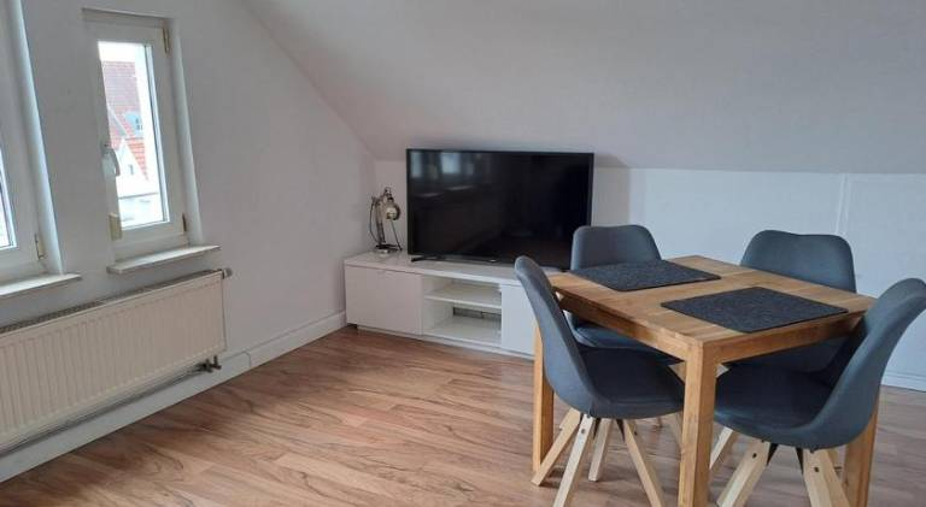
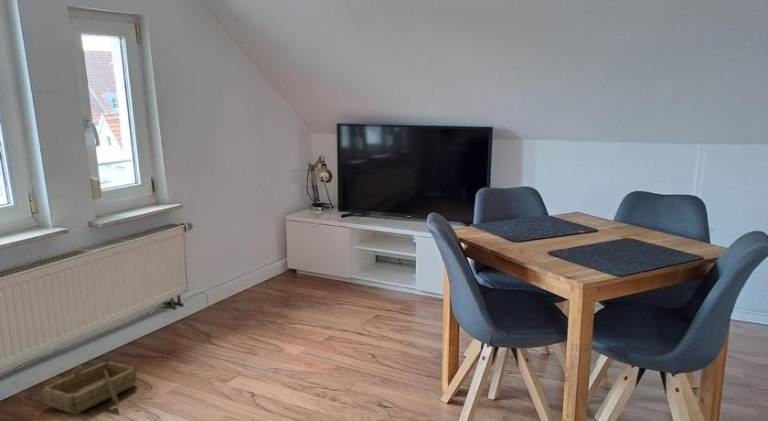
+ wooden boat (90, 381)
